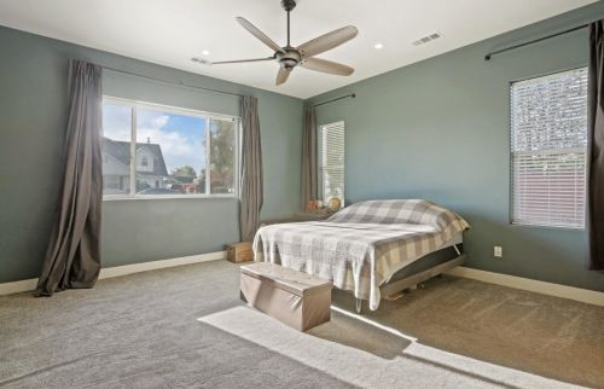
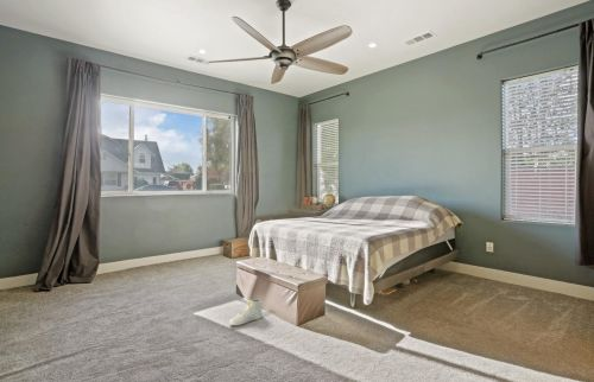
+ sneaker (245, 310)
